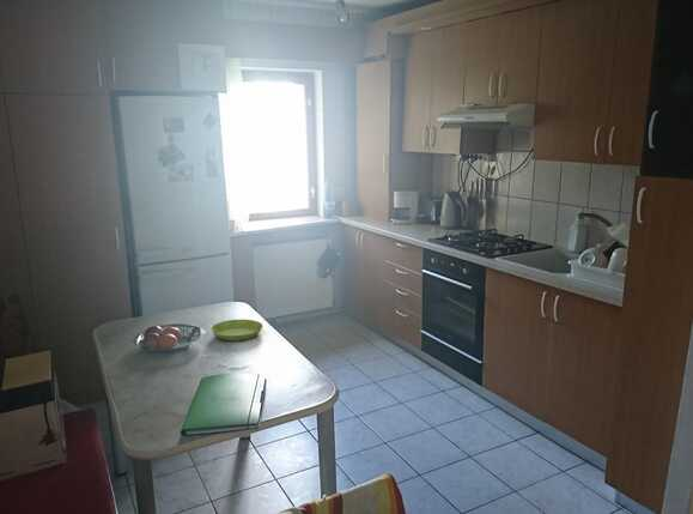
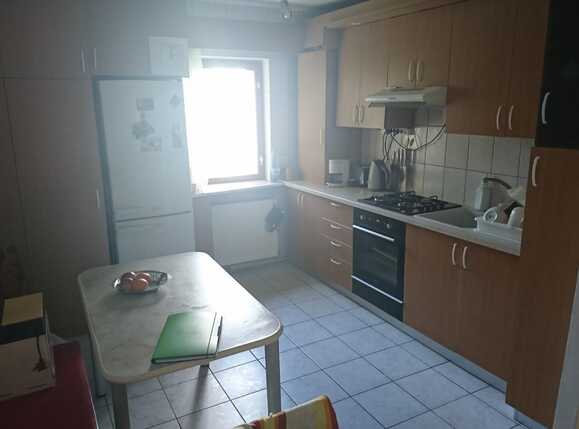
- saucer (237, 329)
